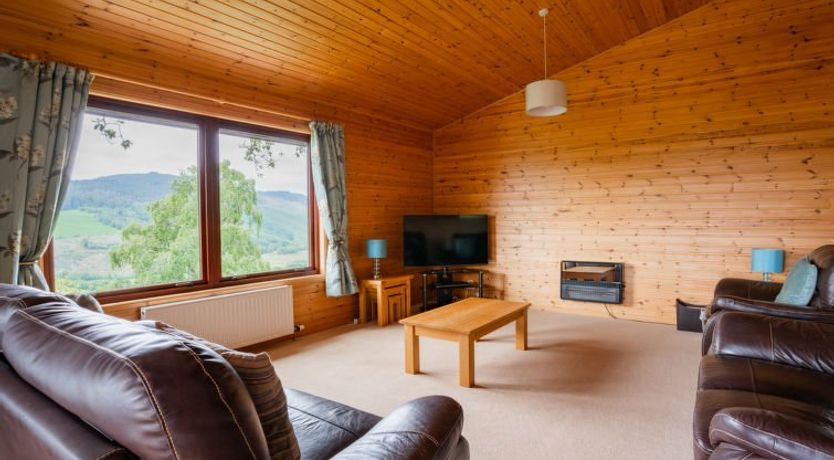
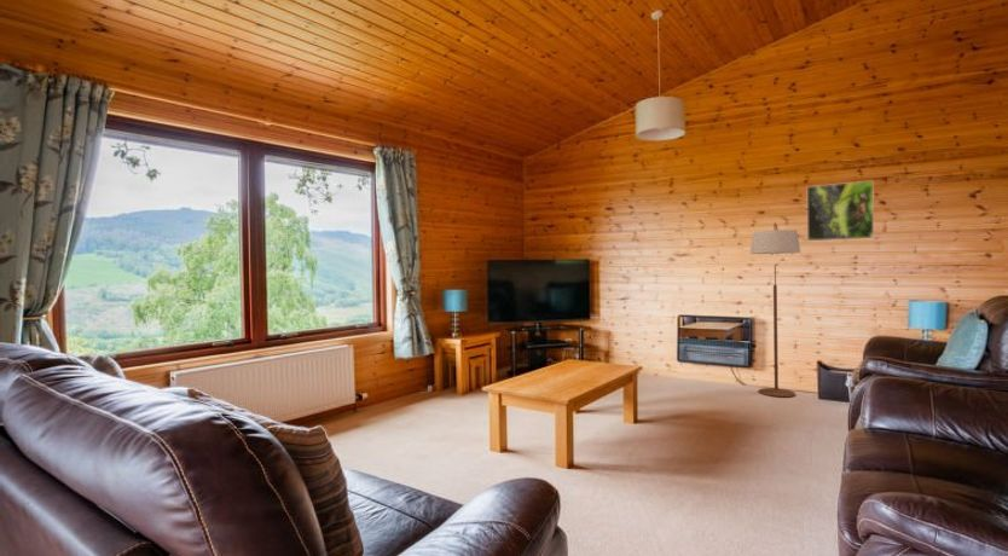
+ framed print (839, 212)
+ floor lamp (775, 307)
